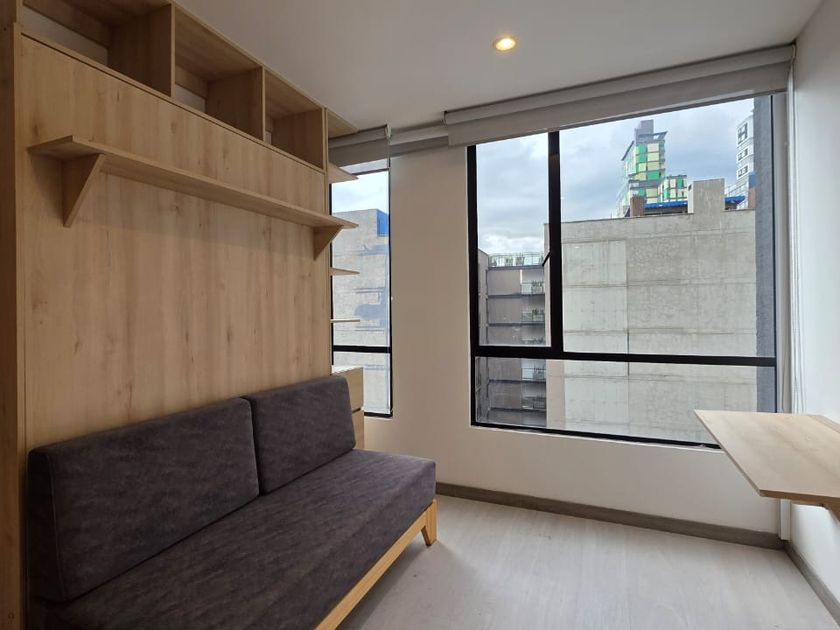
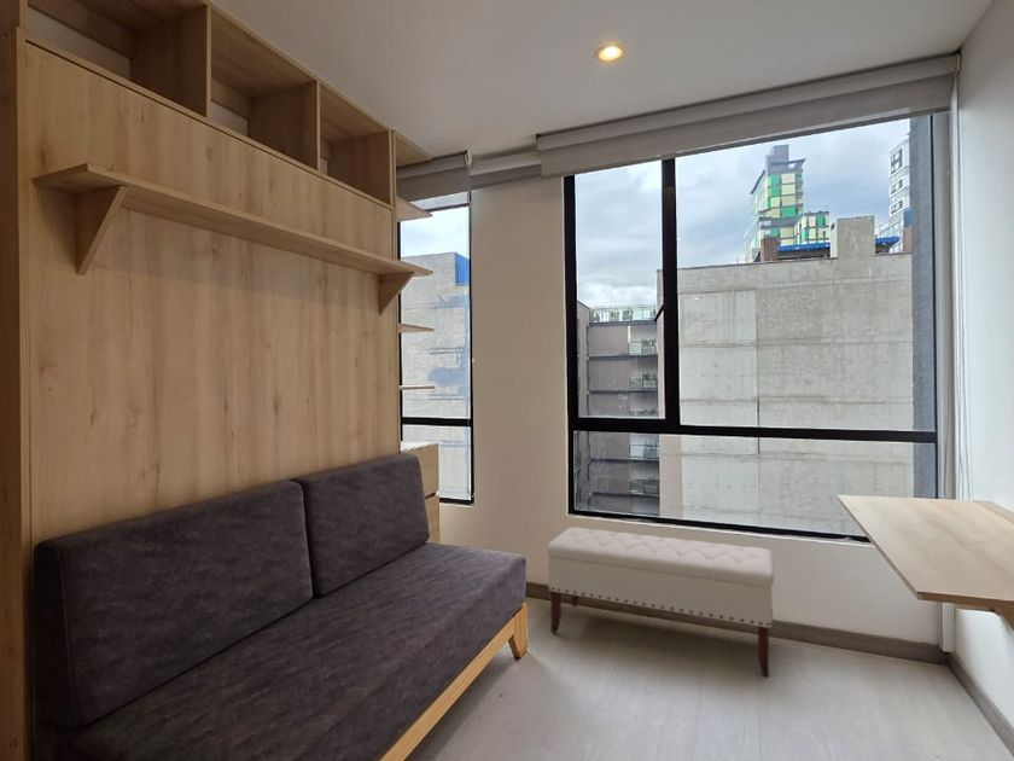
+ bench (657, 589)
